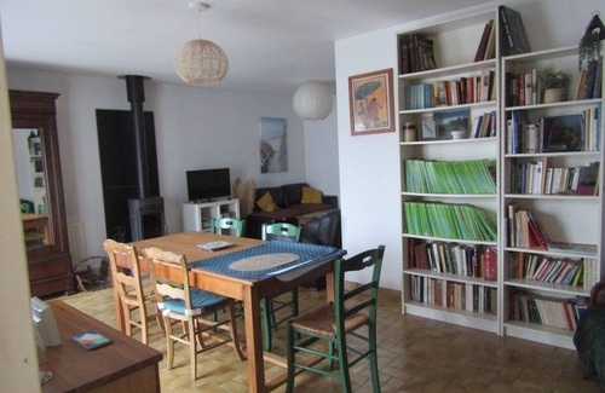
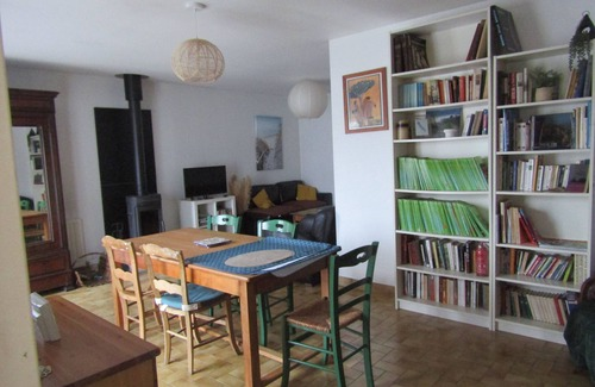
- smartphone (91, 339)
